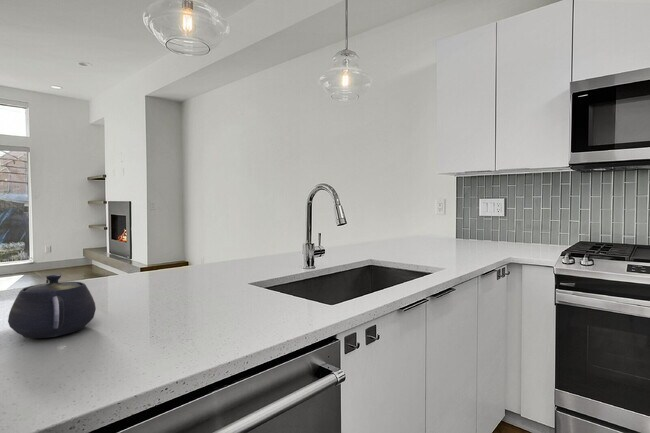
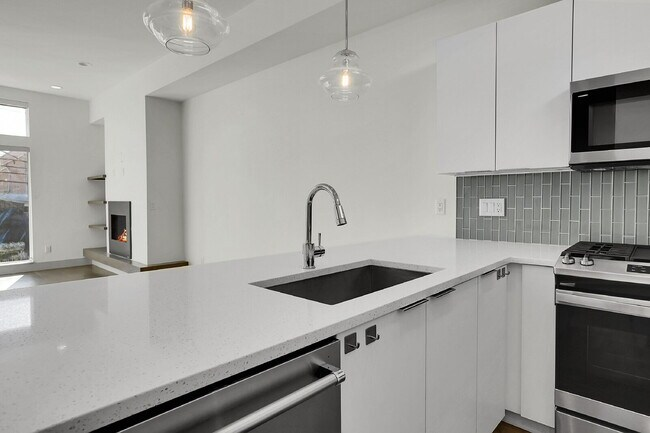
- teapot (53, 302)
